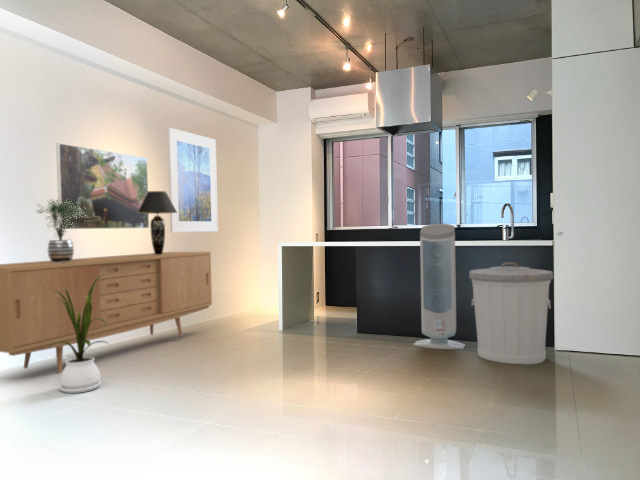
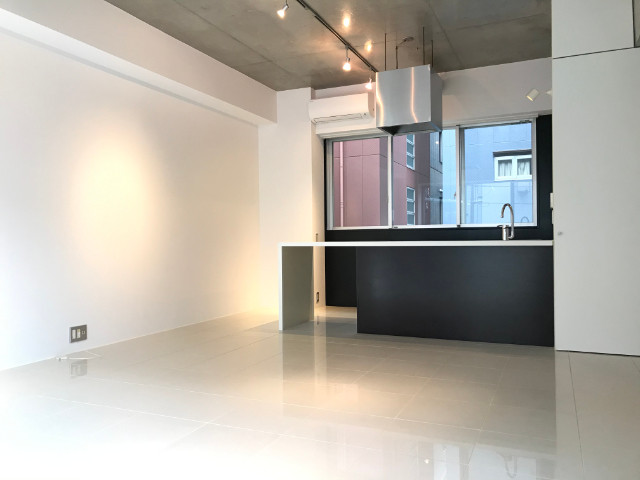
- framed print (107, 190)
- sideboard (111, 304)
- trash can (510, 309)
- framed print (194, 183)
- house plant (81, 330)
- table lamp (157, 223)
- air purifier (438, 284)
- potted plant (62, 229)
